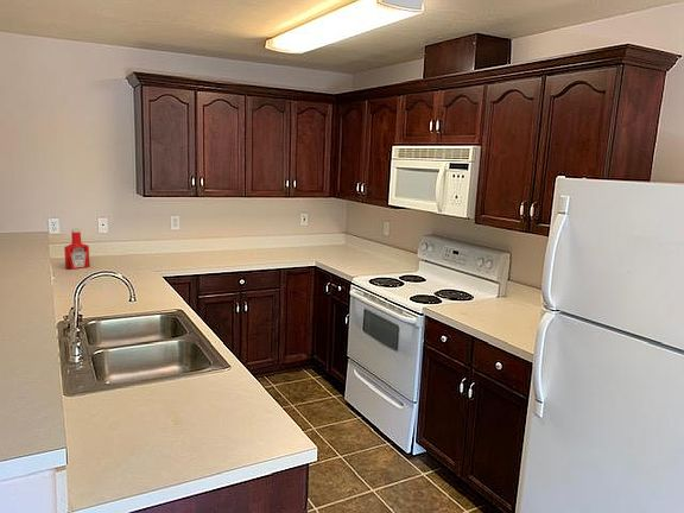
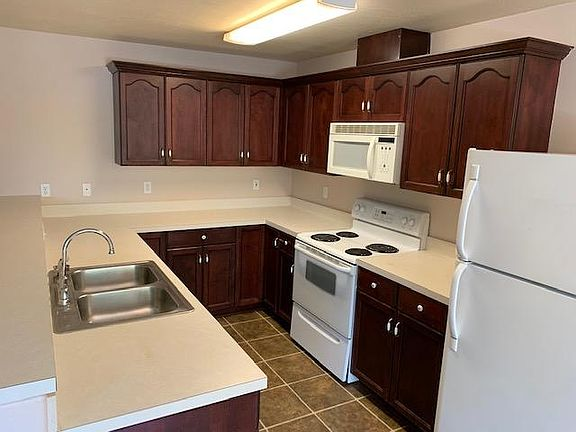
- soap bottle (76, 248)
